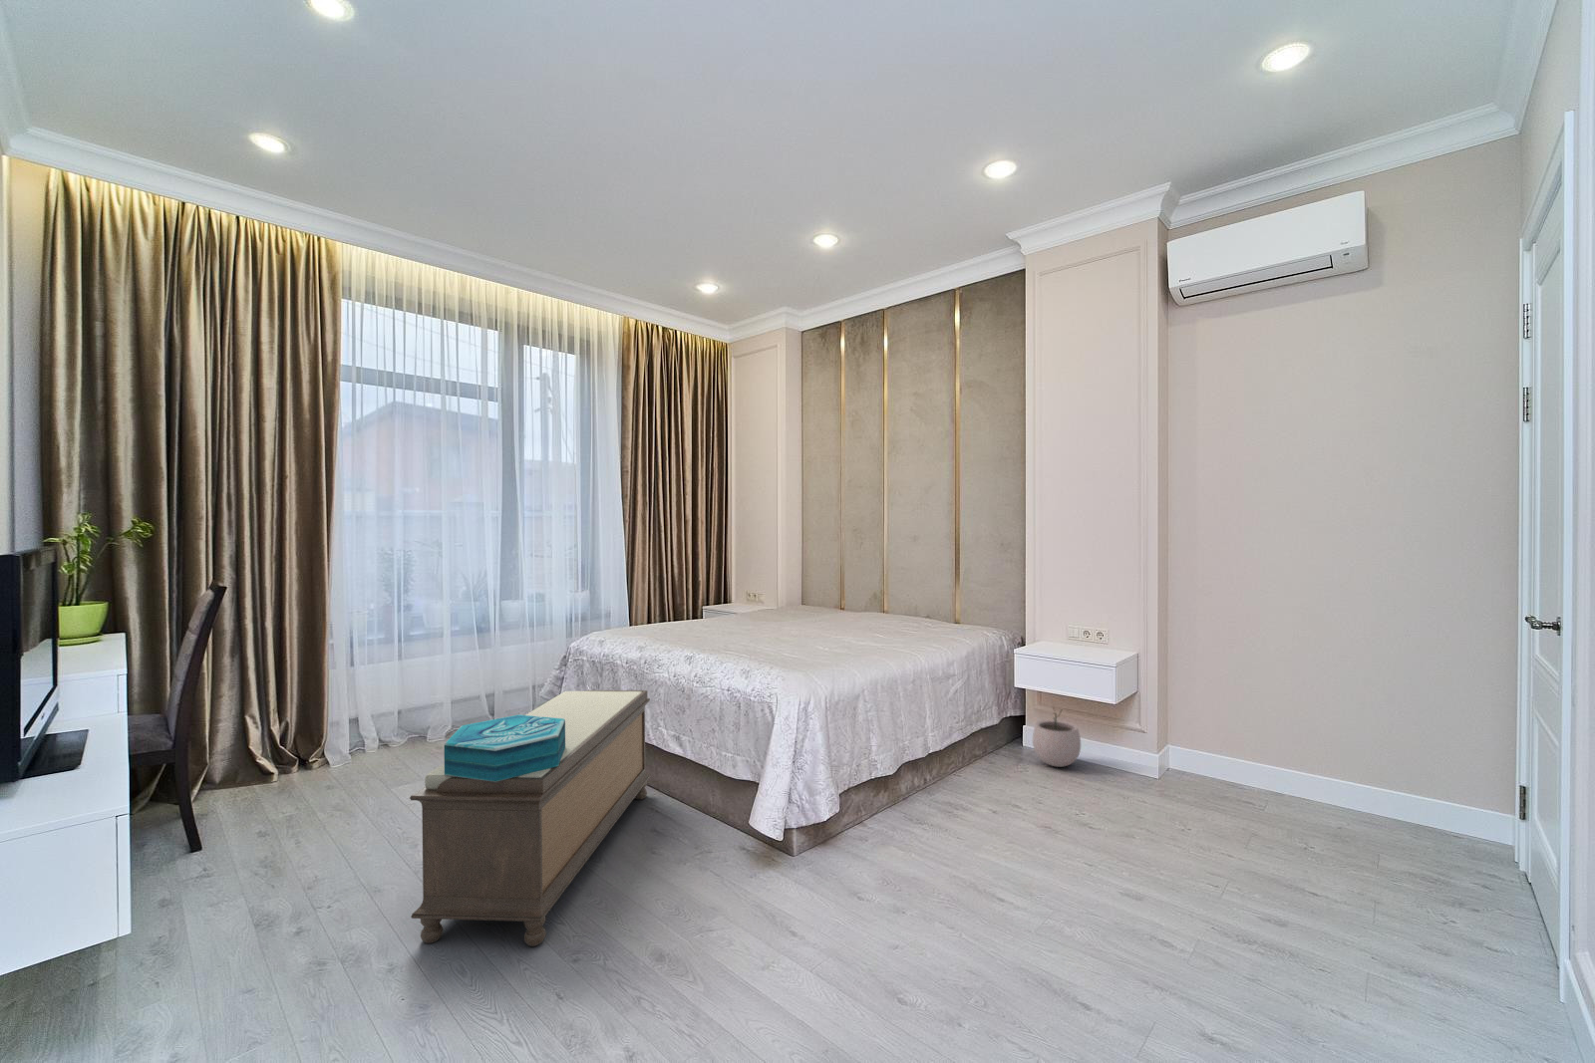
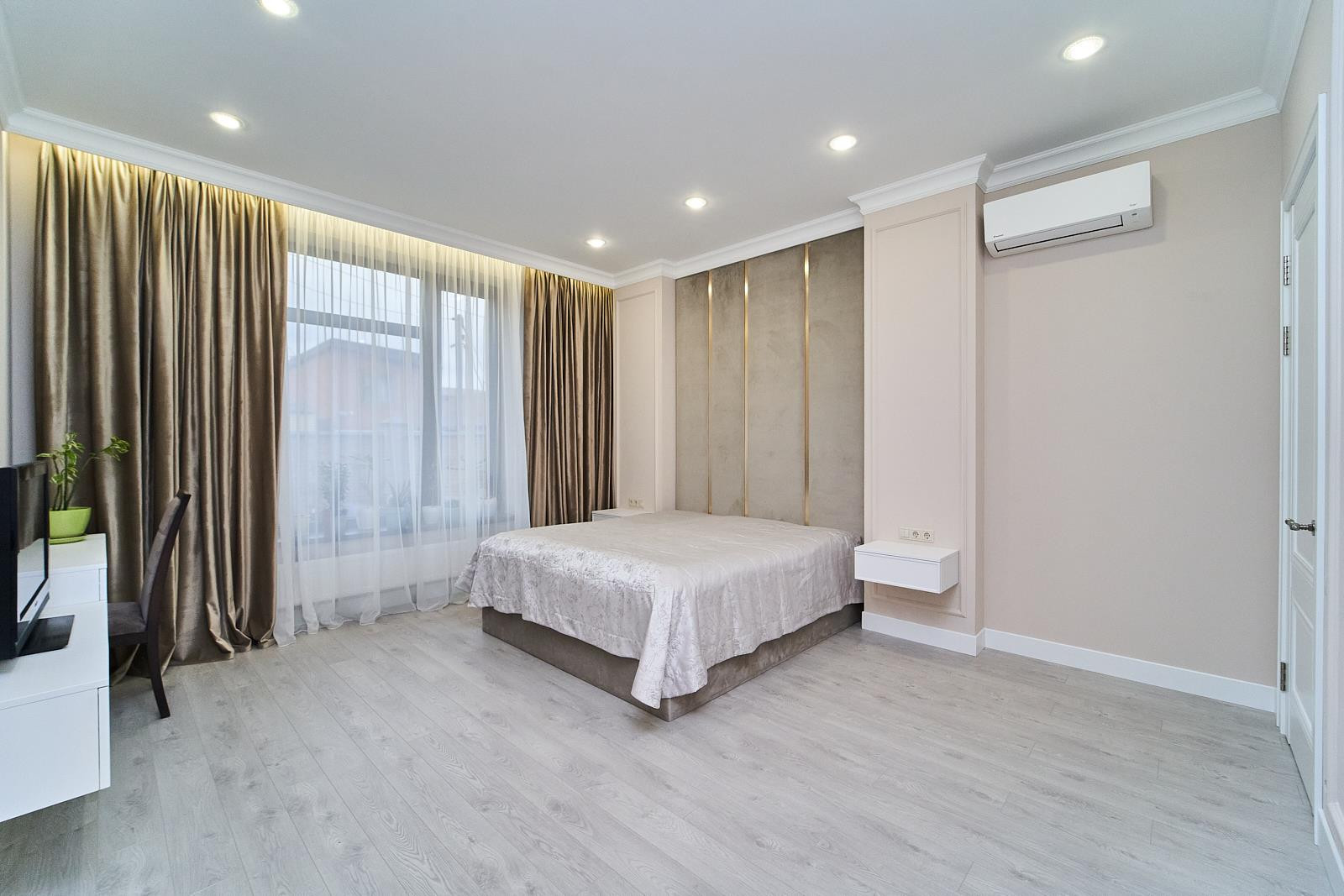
- decorative box (508, 744)
- bench (557, 788)
- plant pot (1056, 737)
